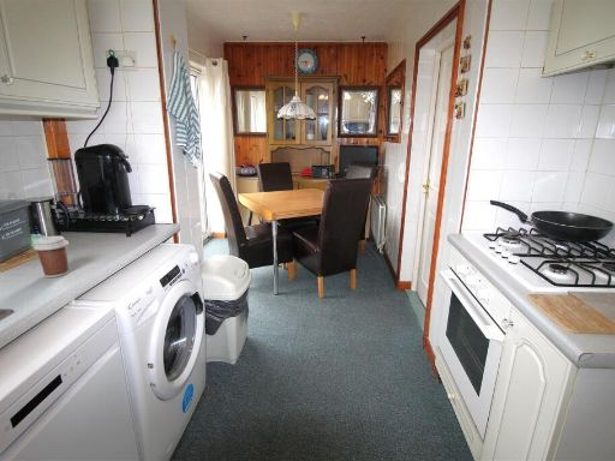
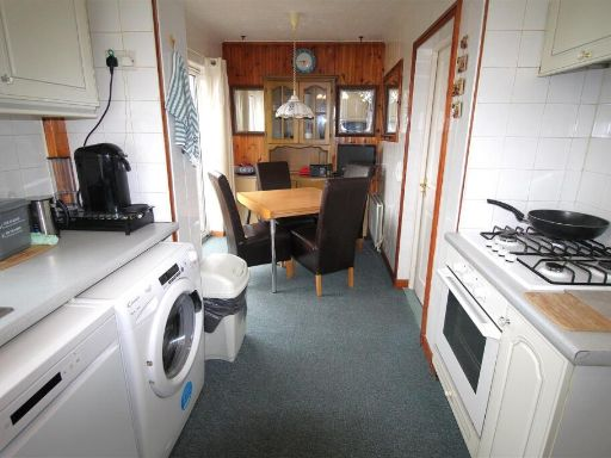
- coffee cup (53, 256)
